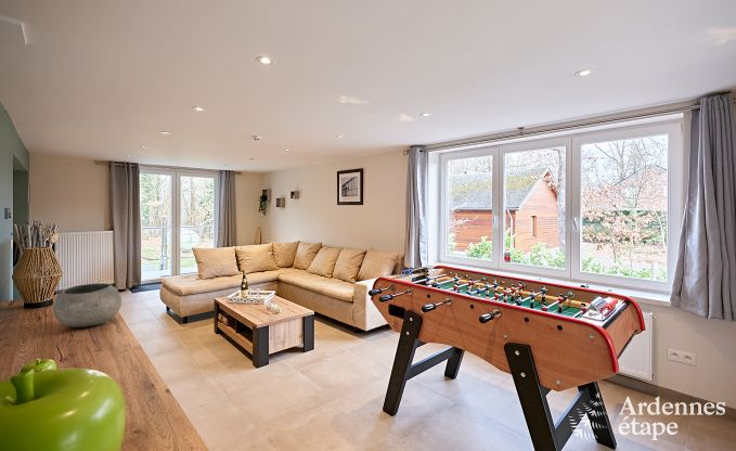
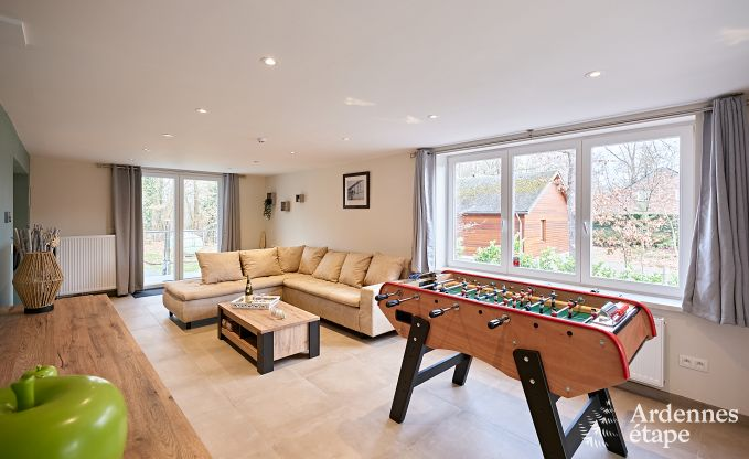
- bowl (89, 305)
